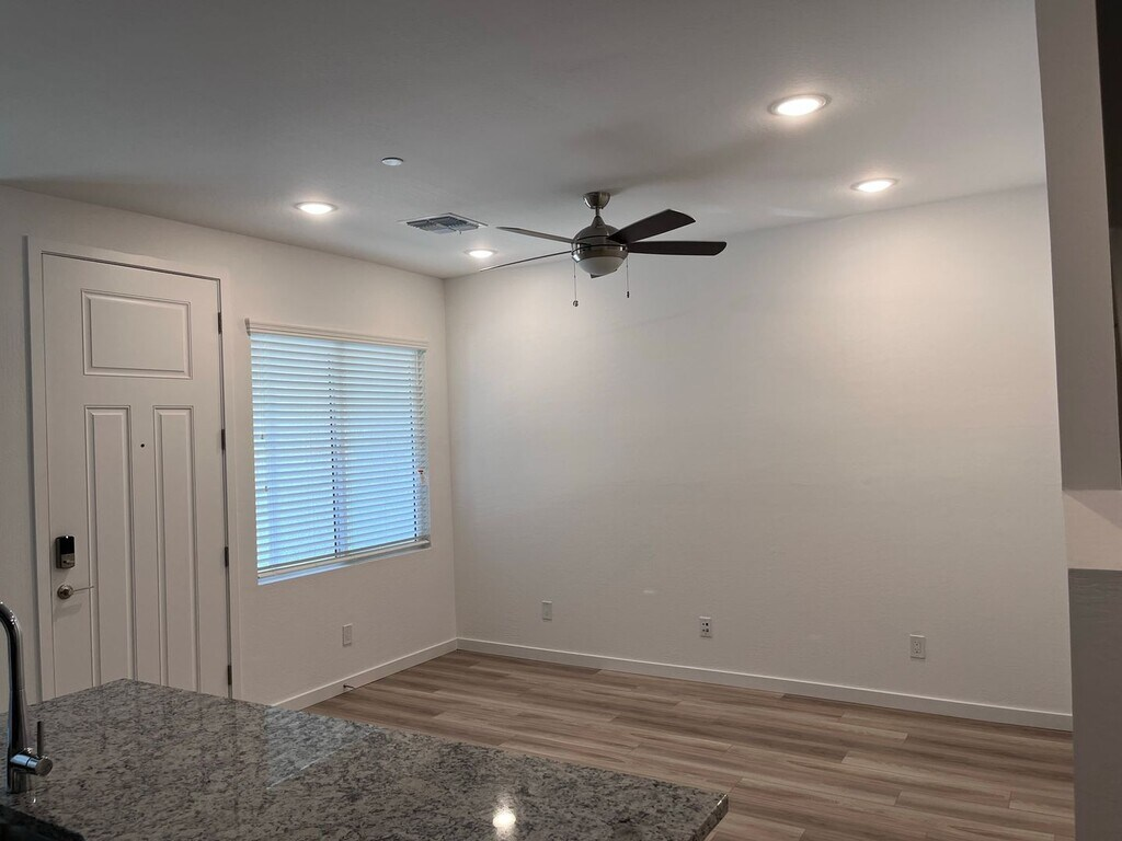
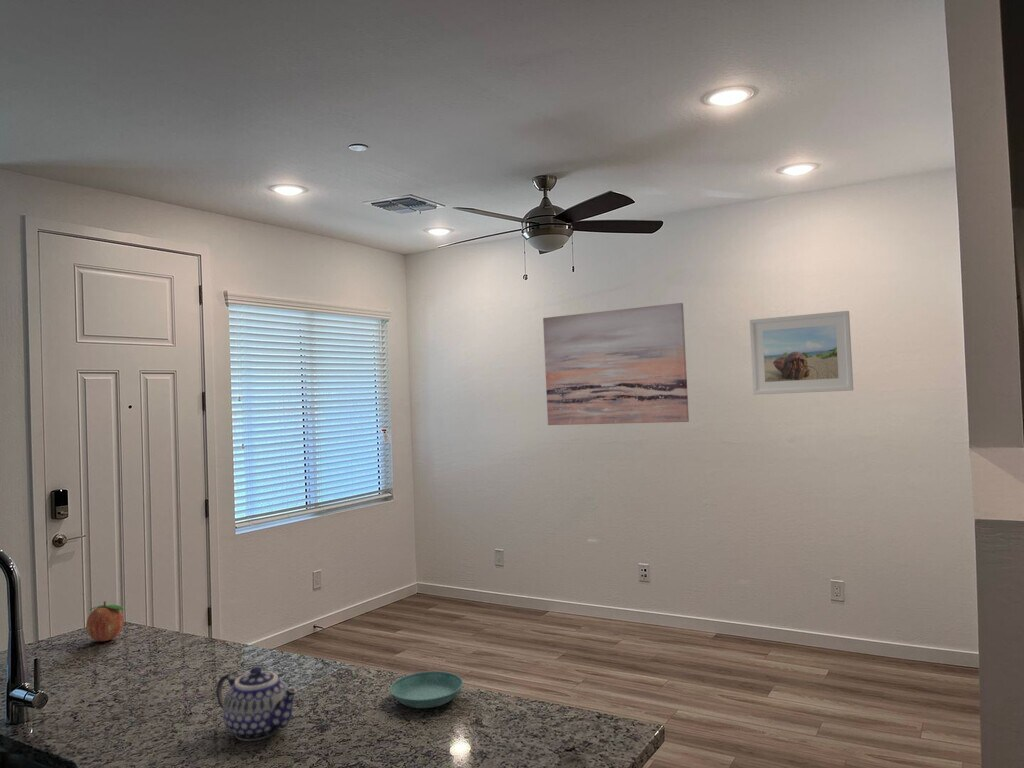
+ saucer (427, 691)
+ wall art (612, 367)
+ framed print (799, 354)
+ fruit (104, 620)
+ teapot (257, 699)
